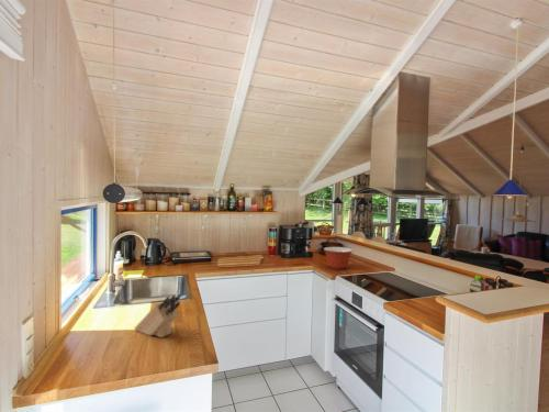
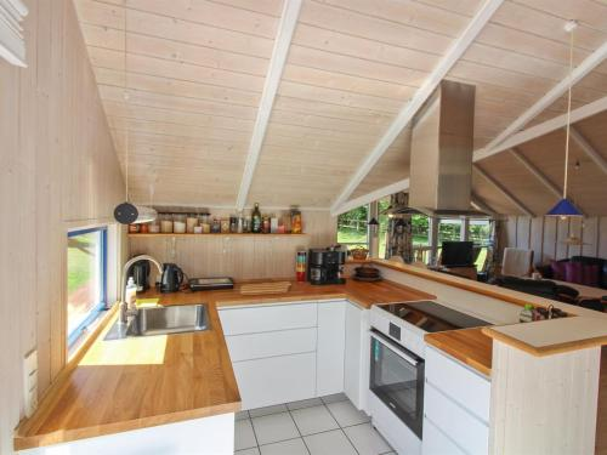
- mixing bowl (337, 258)
- knife block (158, 311)
